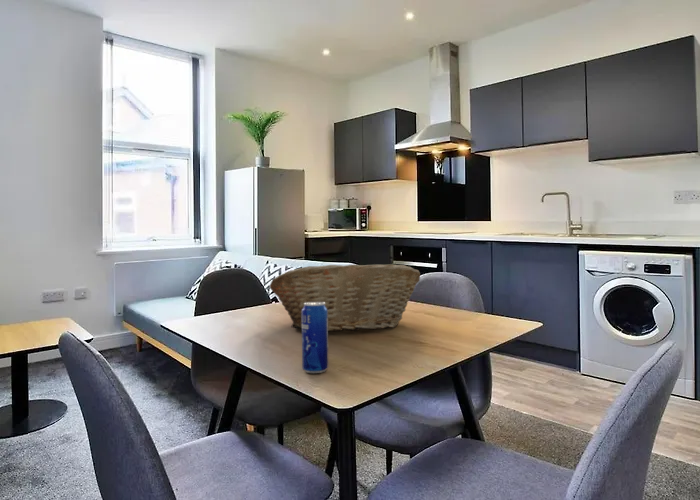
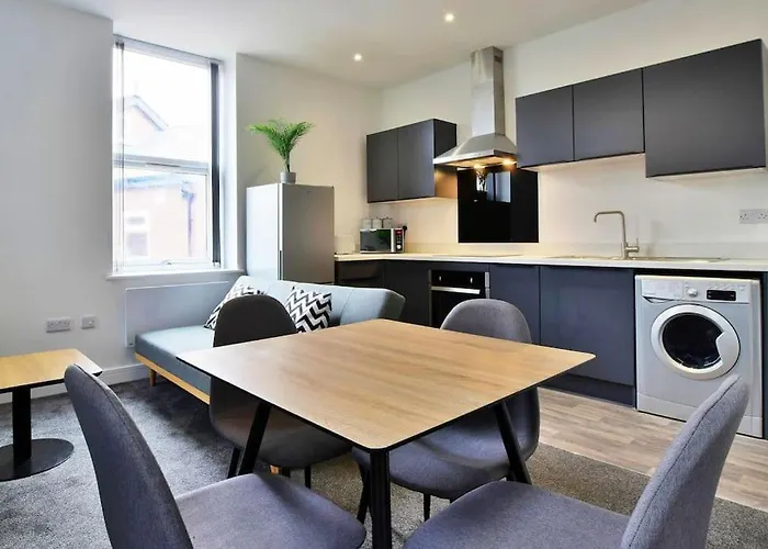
- fruit basket (346, 294)
- beverage can (315, 336)
